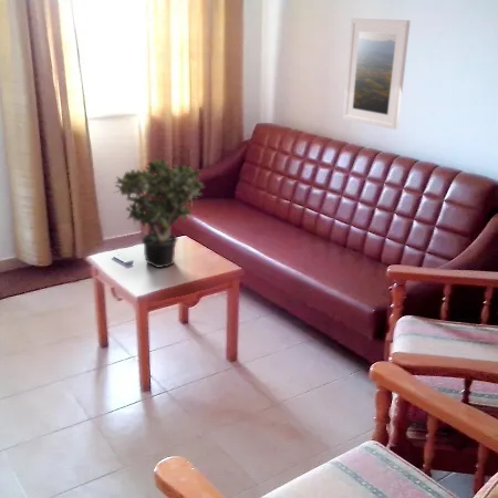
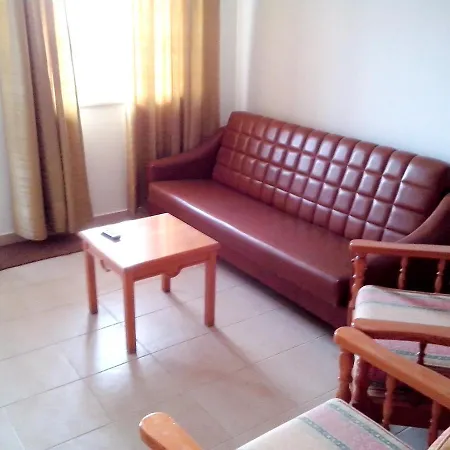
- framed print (374, 73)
- potted plant (165, 212)
